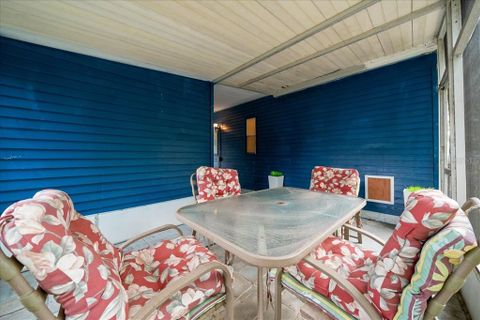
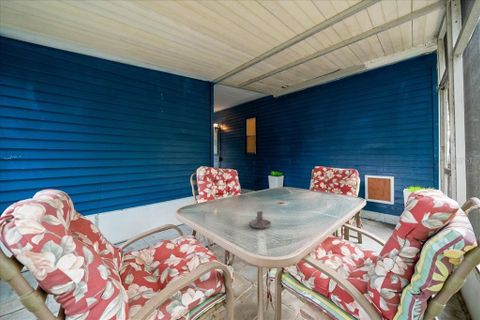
+ candle holder (260, 219)
